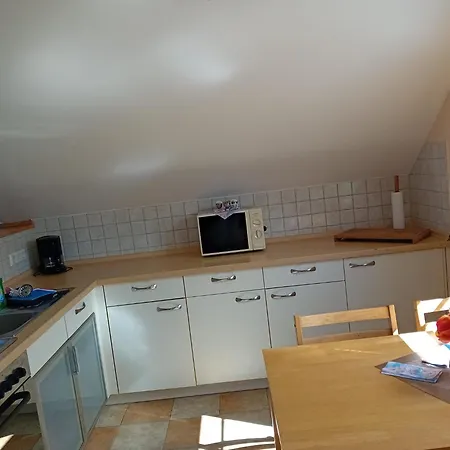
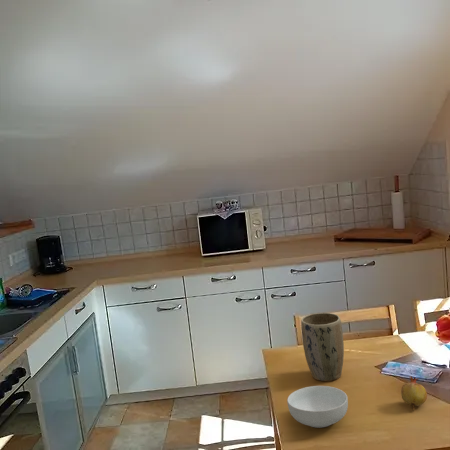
+ fruit (413, 391)
+ plant pot (323, 347)
+ cereal bowl (318, 409)
